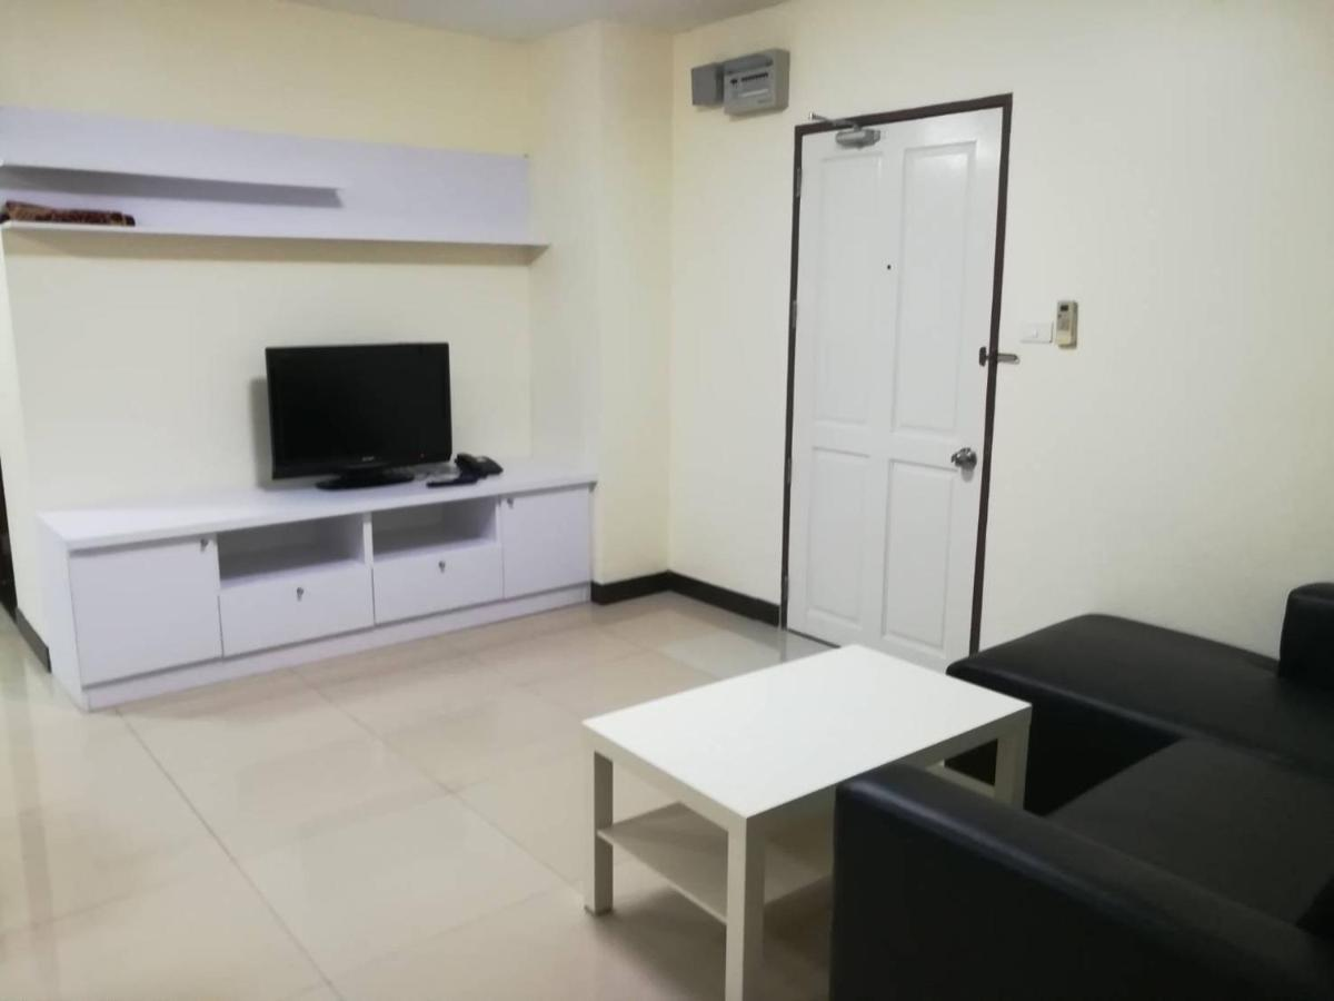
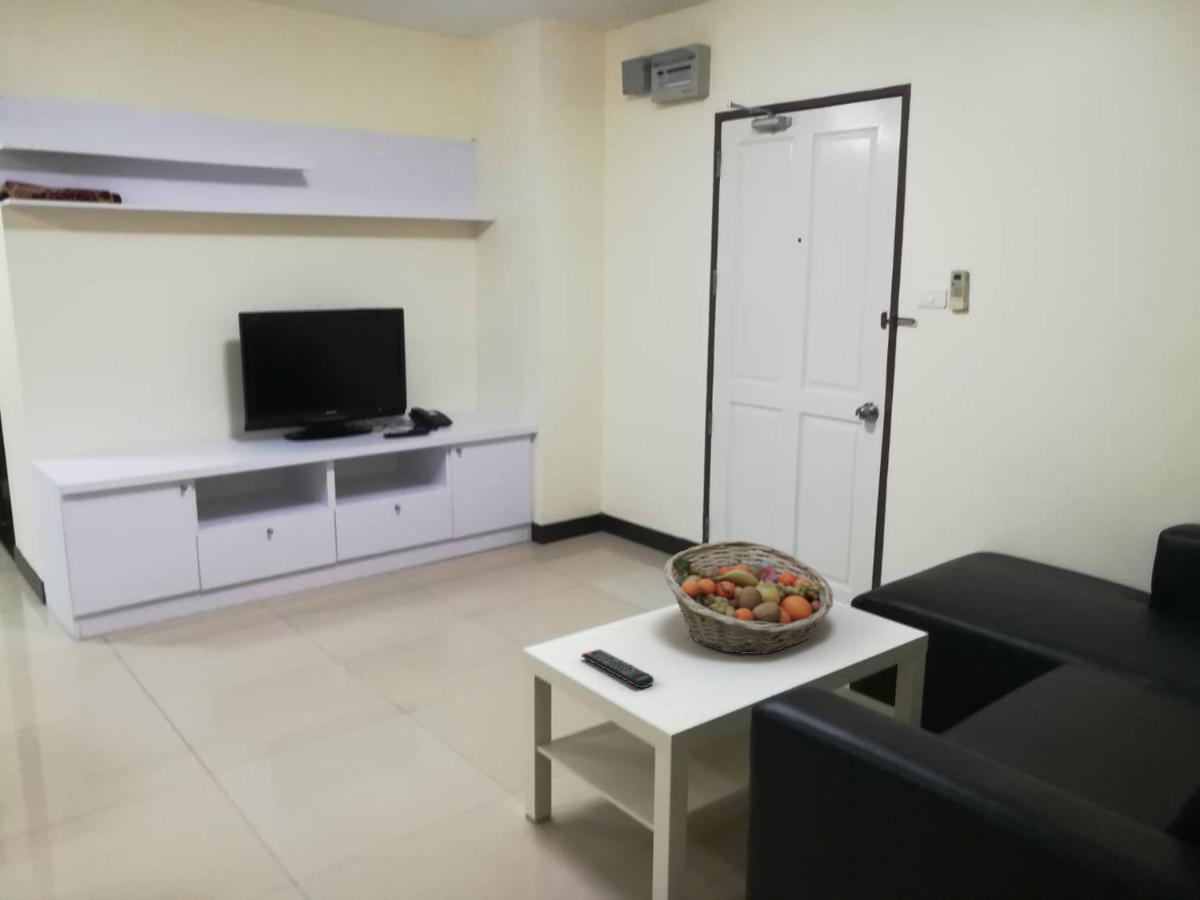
+ remote control (616, 667)
+ fruit basket (747, 595)
